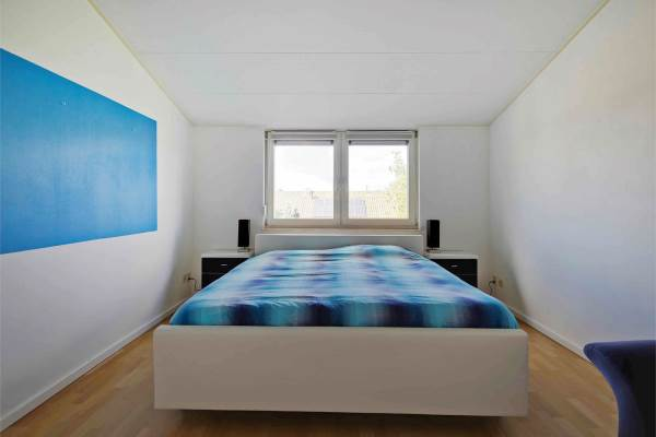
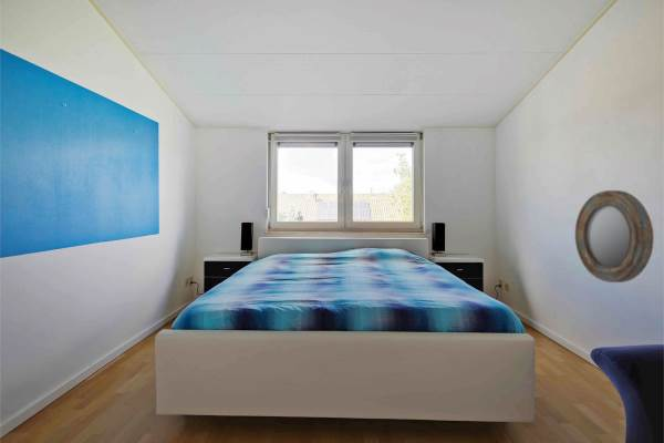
+ home mirror (609, 236)
